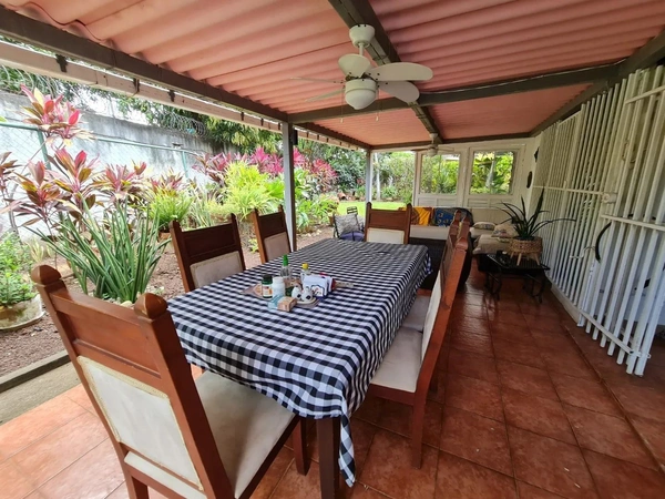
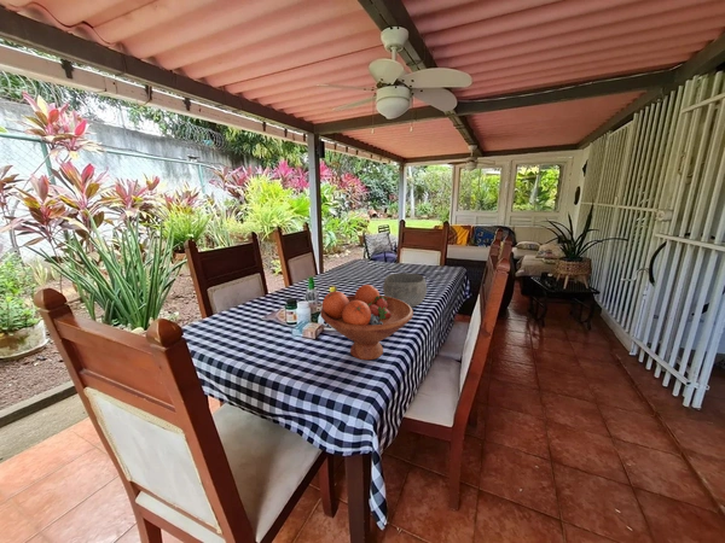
+ fruit bowl (366, 322)
+ bowl (404, 291)
